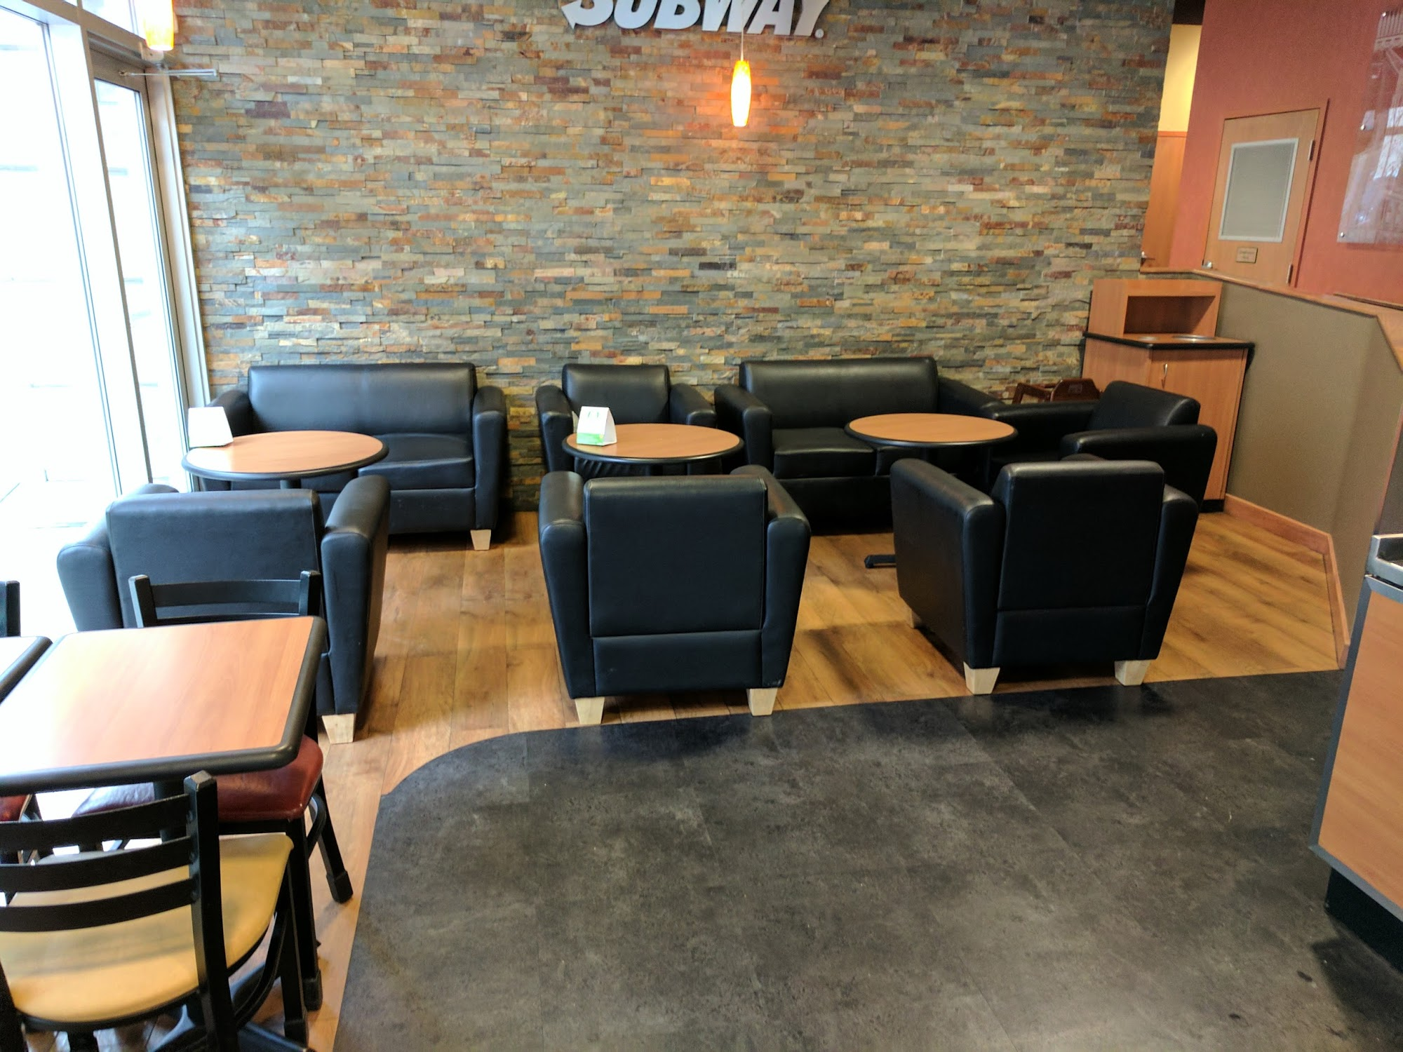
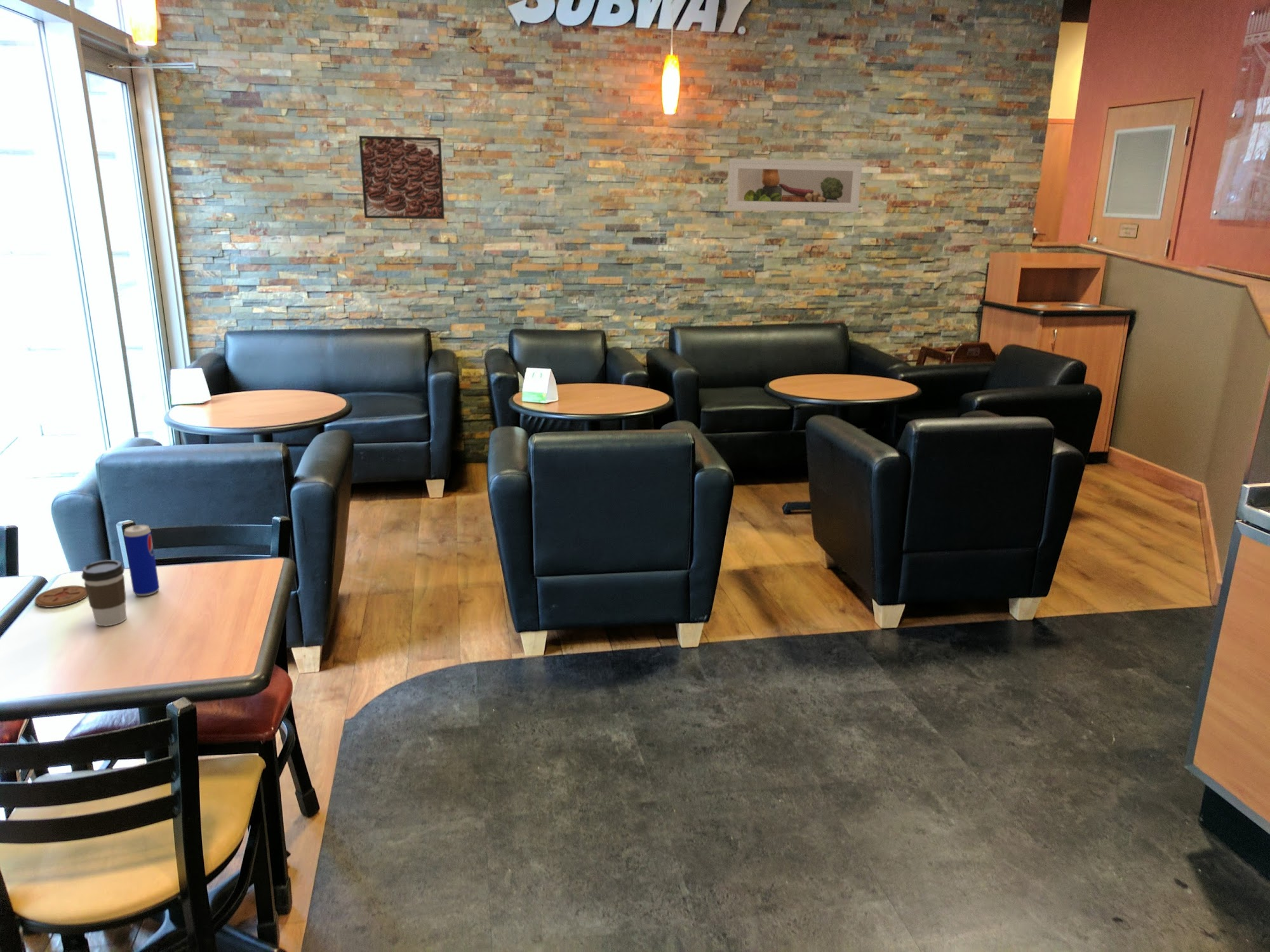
+ coaster (62, 596)
+ coffee cup (107, 593)
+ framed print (794, 185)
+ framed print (402, 178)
+ beverage can (142, 560)
